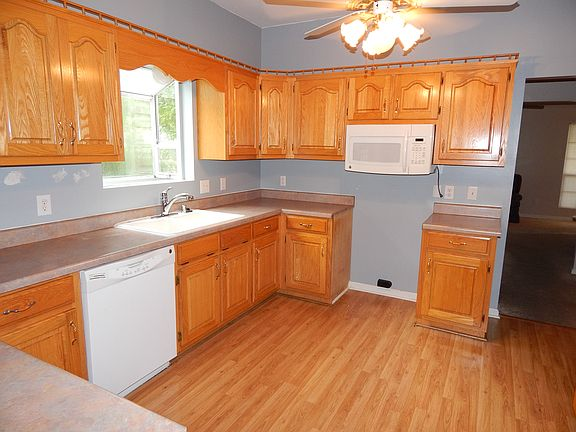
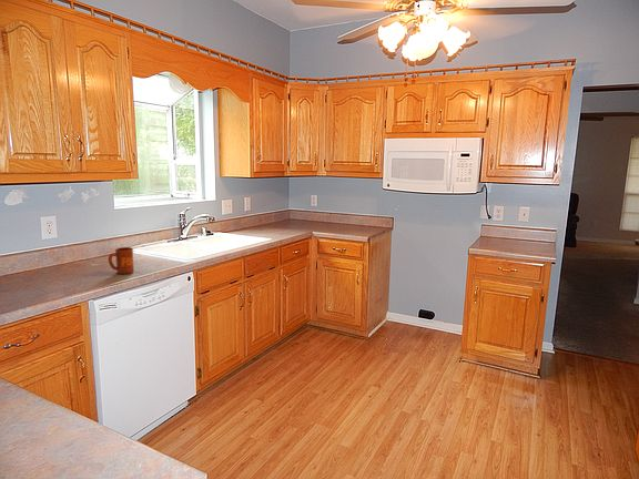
+ mug (120, 261)
